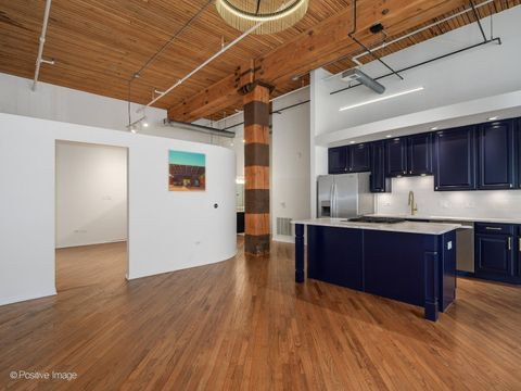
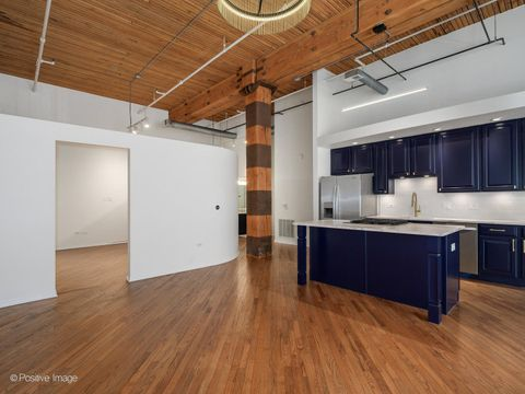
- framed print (188, 172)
